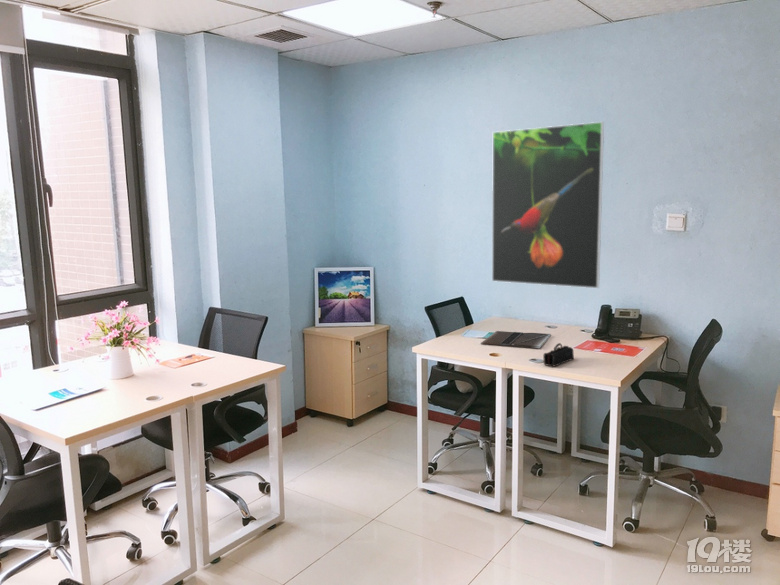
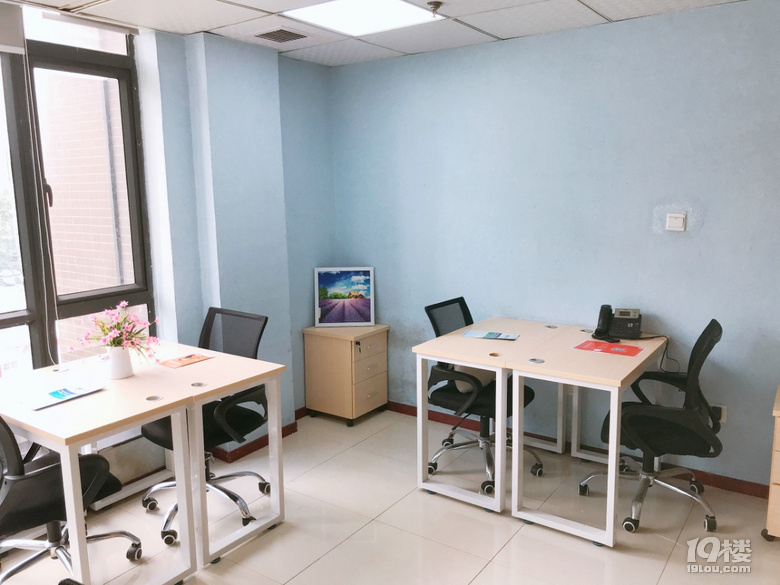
- pencil case (558, 352)
- laptop (516, 338)
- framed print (544, 207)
